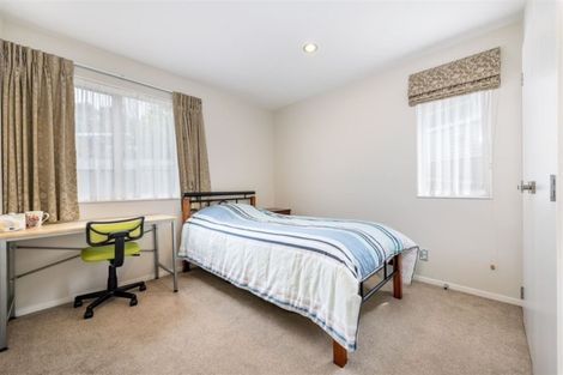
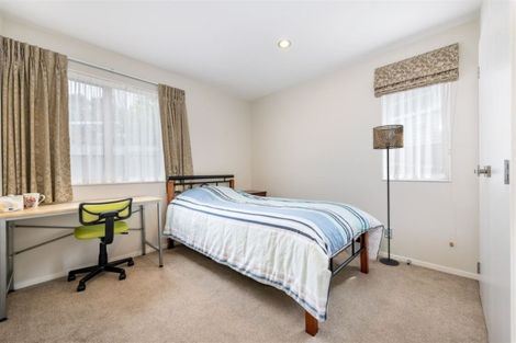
+ floor lamp (388, 194)
